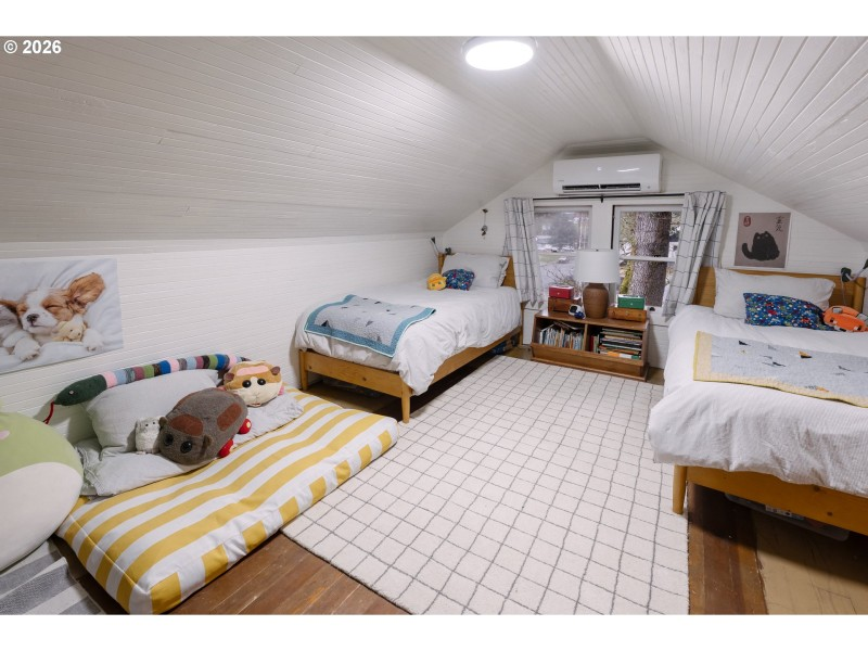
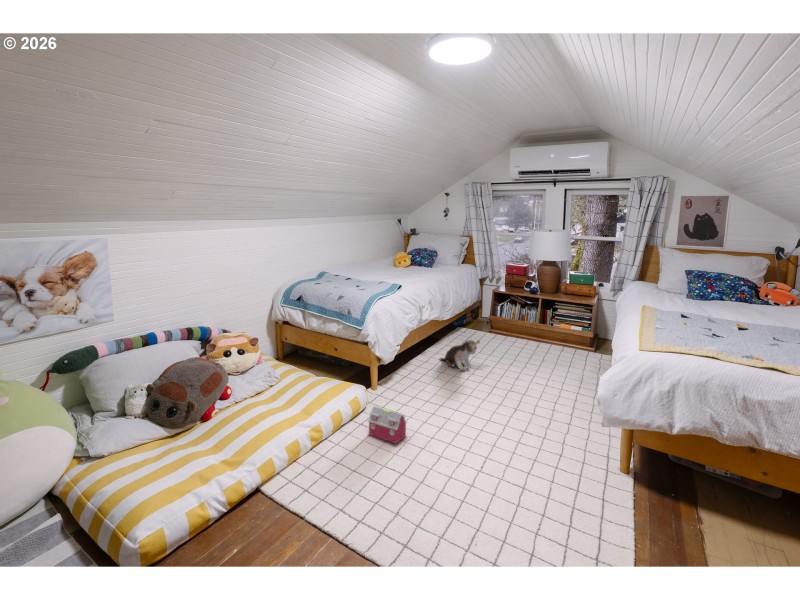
+ toy house (387, 422)
+ plush toy (457, 351)
